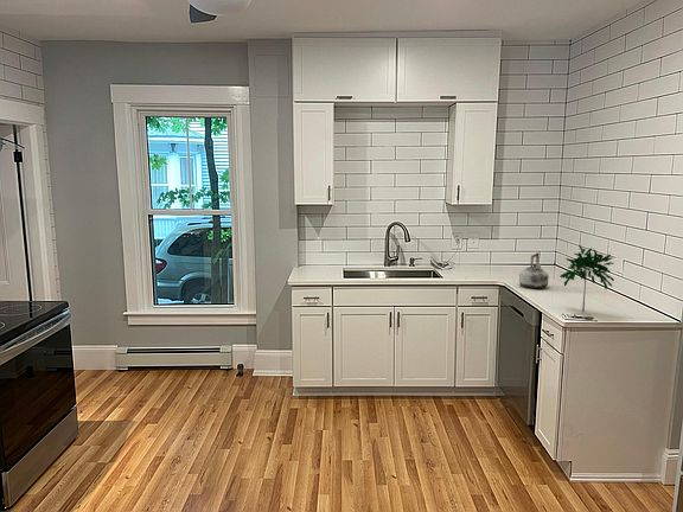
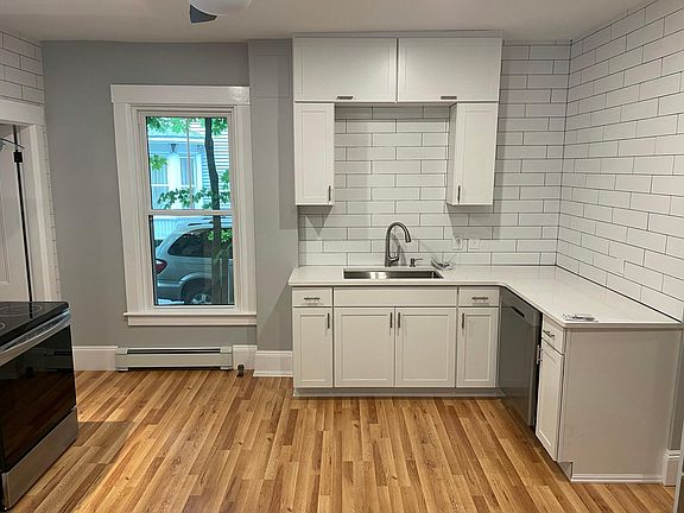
- kettle (535, 269)
- plant (585, 280)
